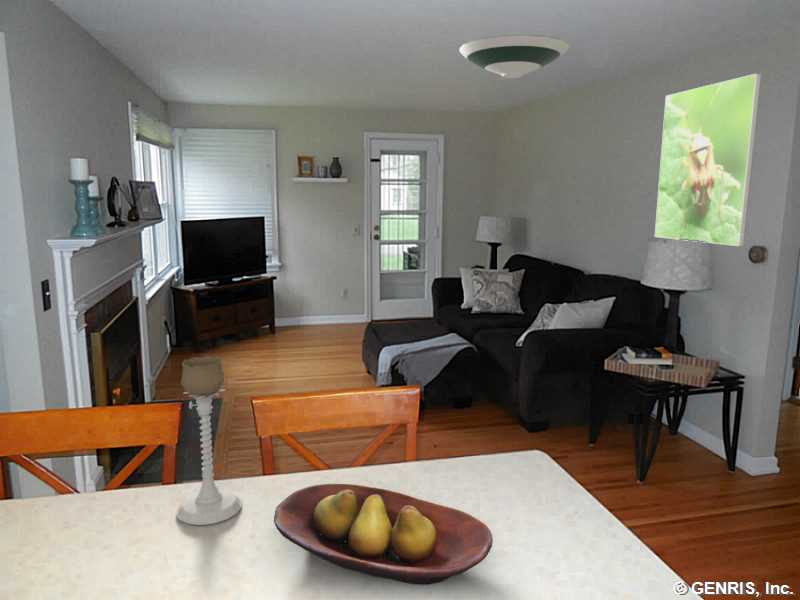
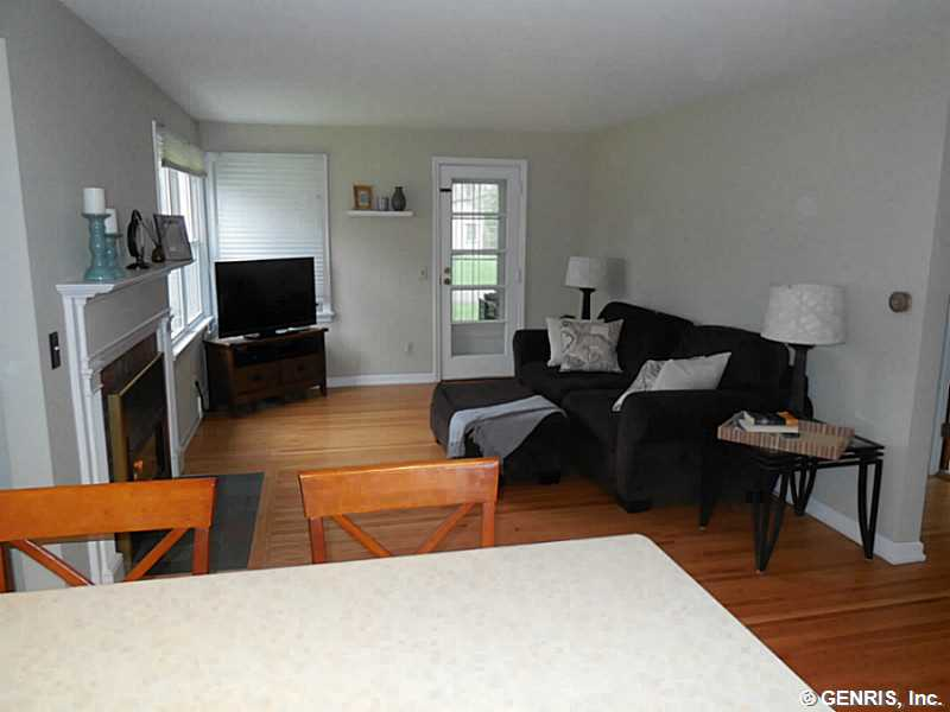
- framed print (701, 165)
- candle holder (205, 436)
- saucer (512, 62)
- fruit bowl (379, 525)
